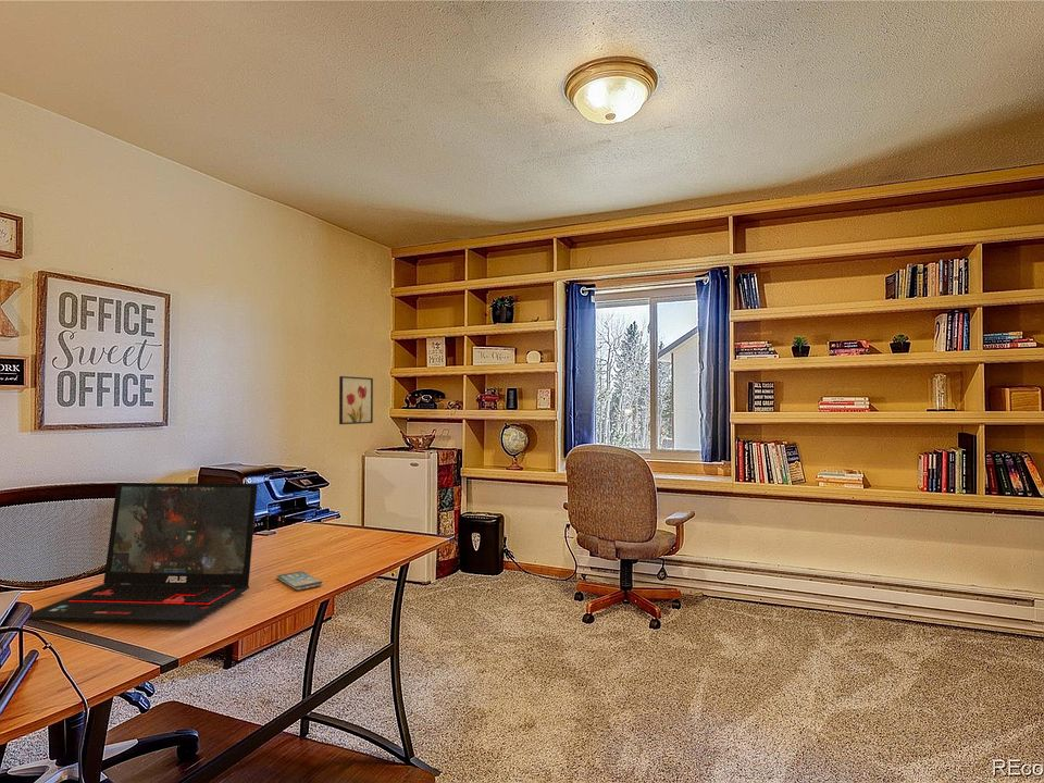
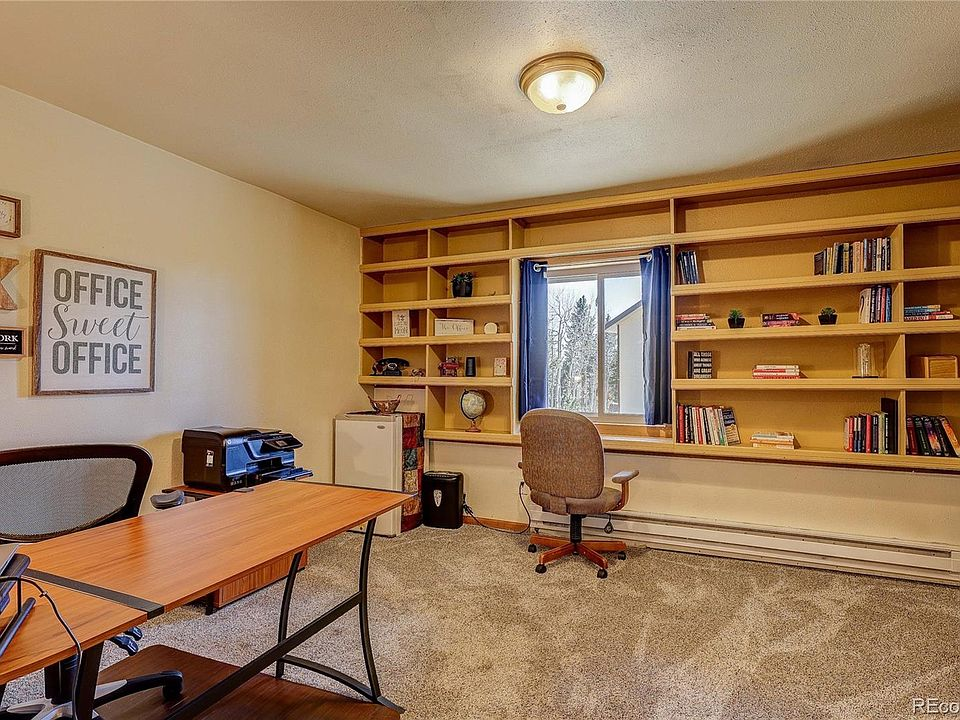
- smartphone (299, 580)
- wall art (356, 400)
- laptop (150, 546)
